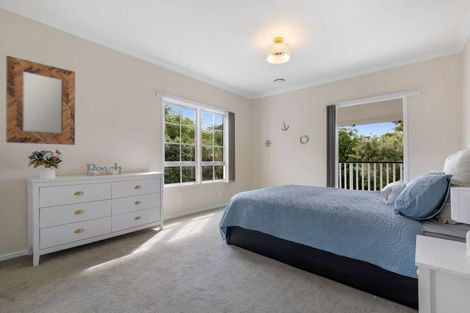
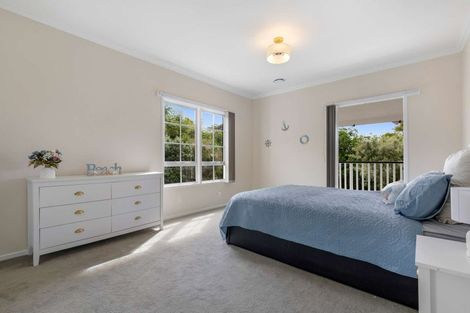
- home mirror (43, 104)
